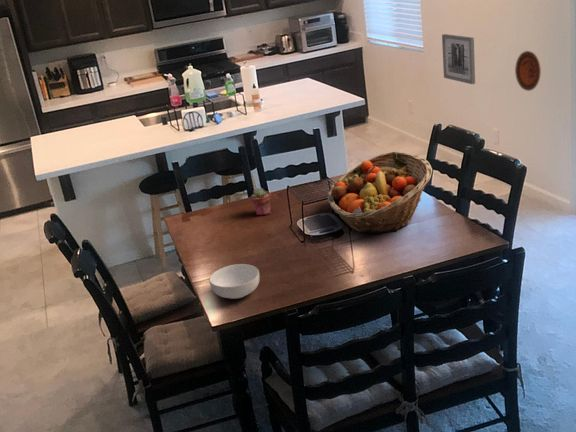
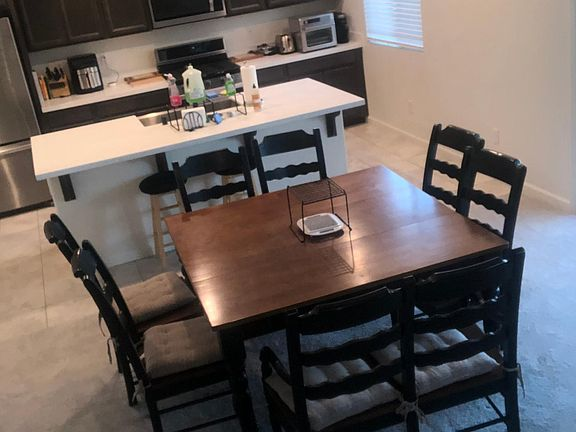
- fruit basket (379, 191)
- cereal bowl (235, 284)
- wall art (458, 58)
- decorative plate (528, 70)
- potted succulent (261, 200)
